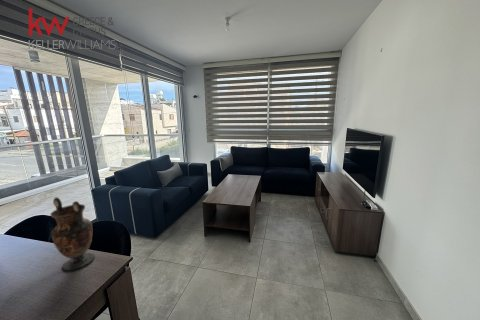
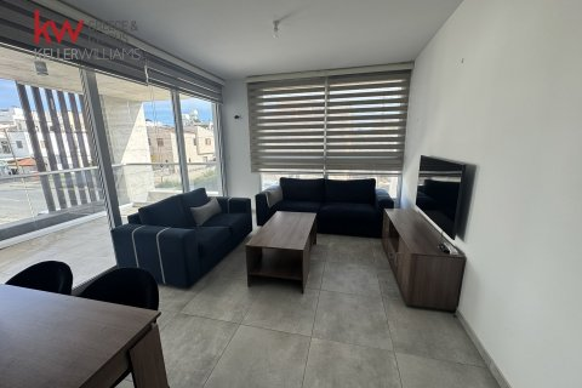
- vase (73, 231)
